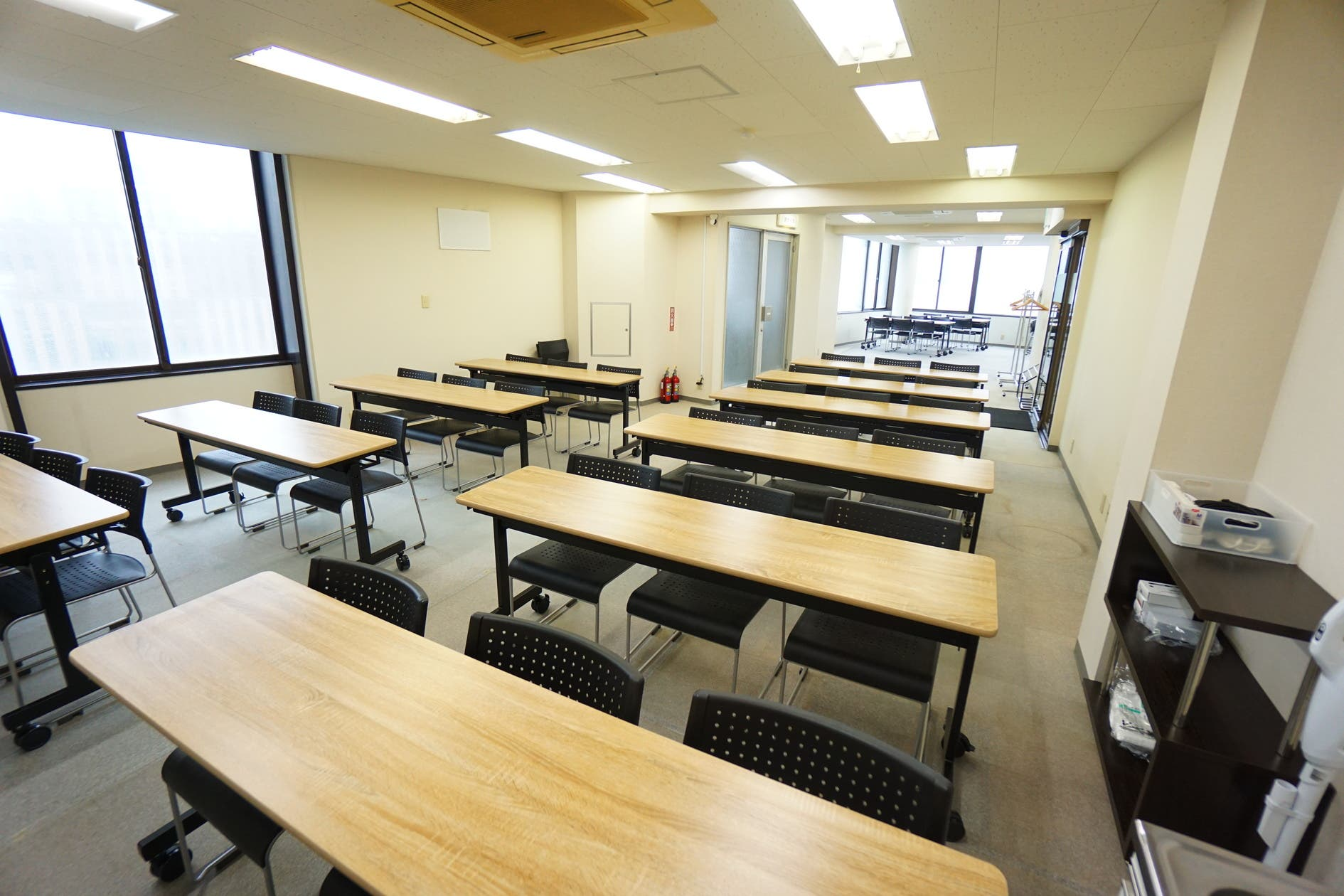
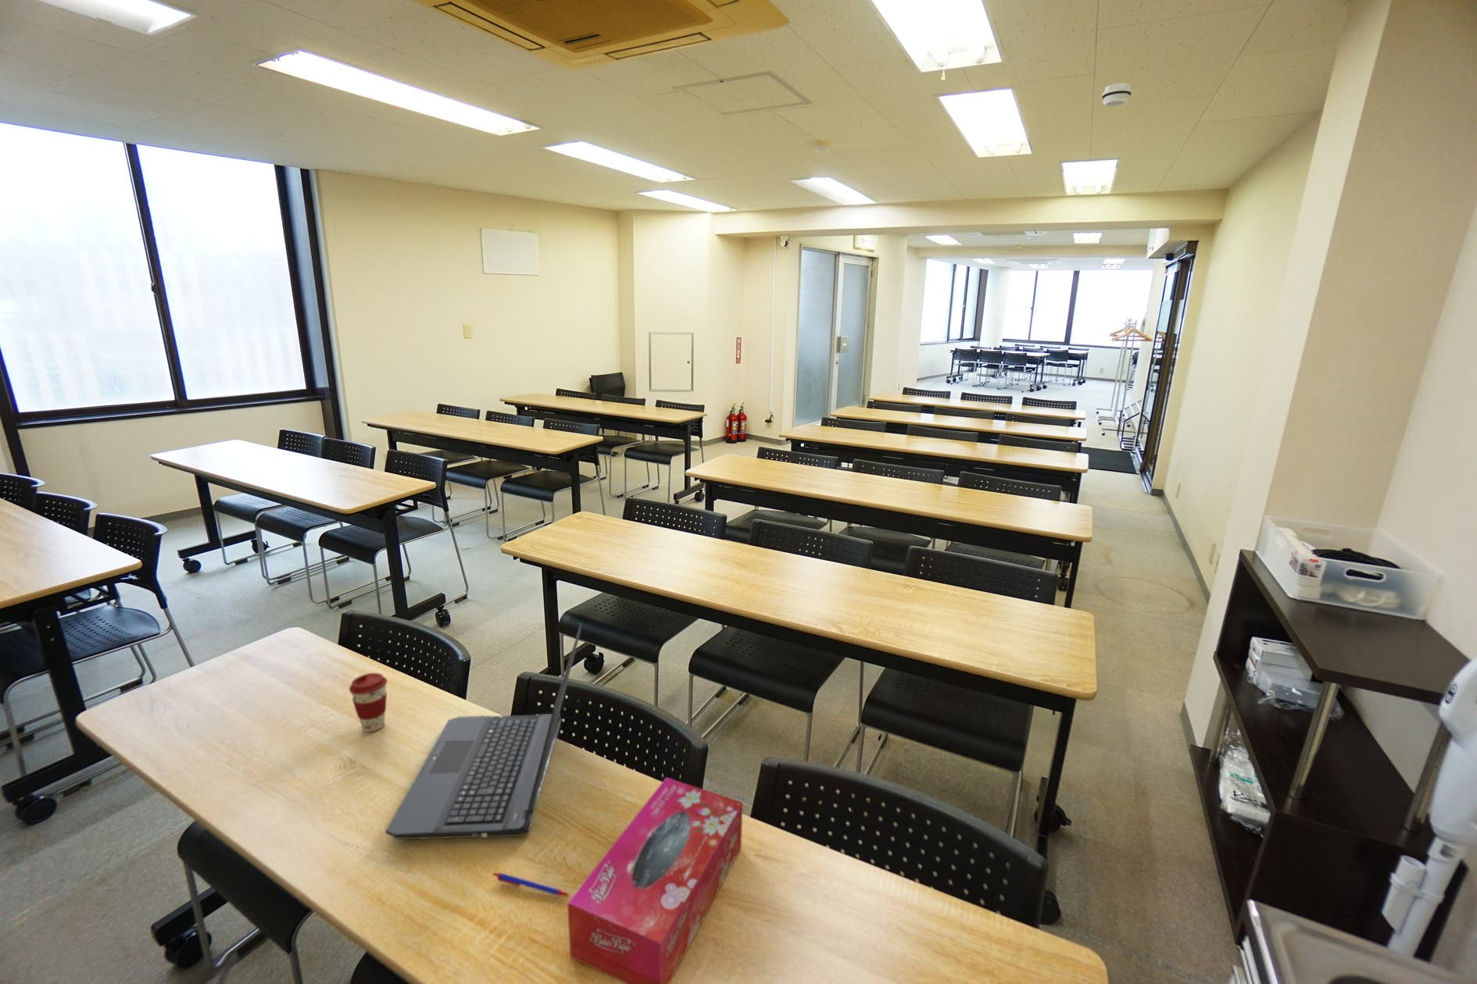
+ tissue box (664, 872)
+ smoke detector (1115, 94)
+ laptop computer (493, 720)
+ coffee cup (370, 703)
+ pen (532, 884)
